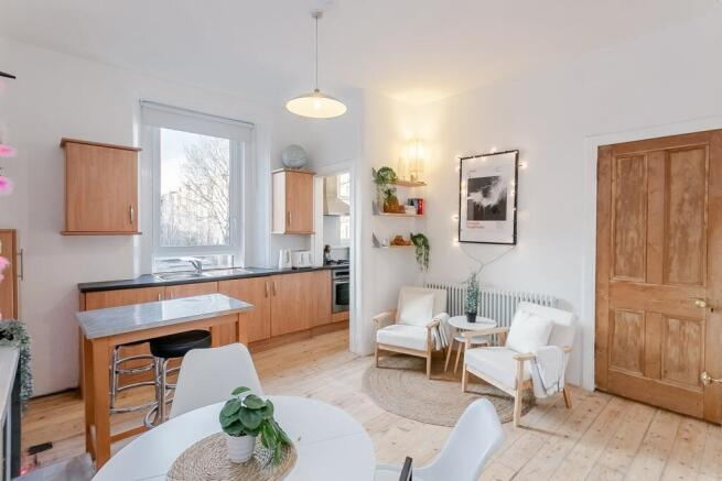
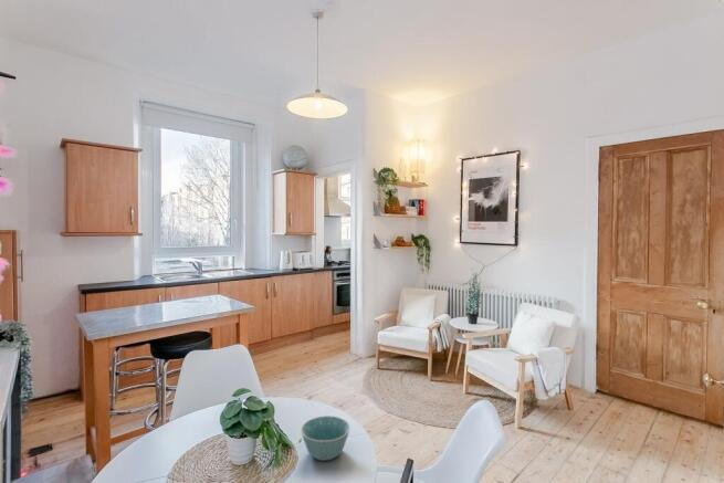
+ bowl (325, 440)
